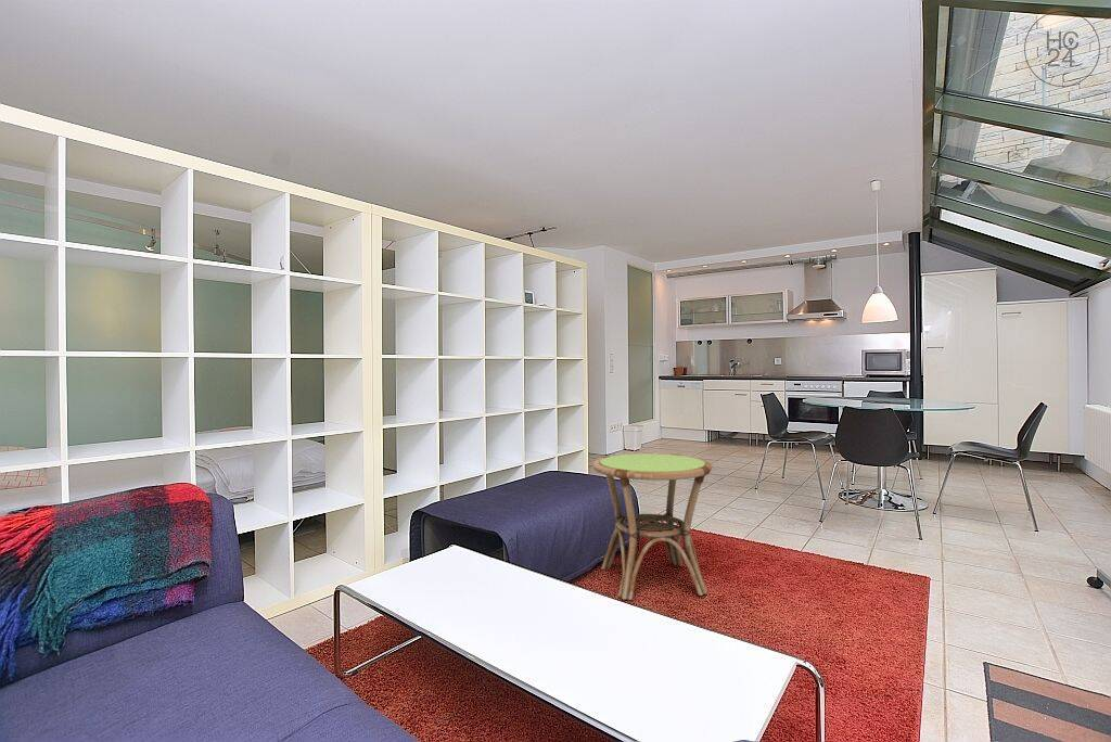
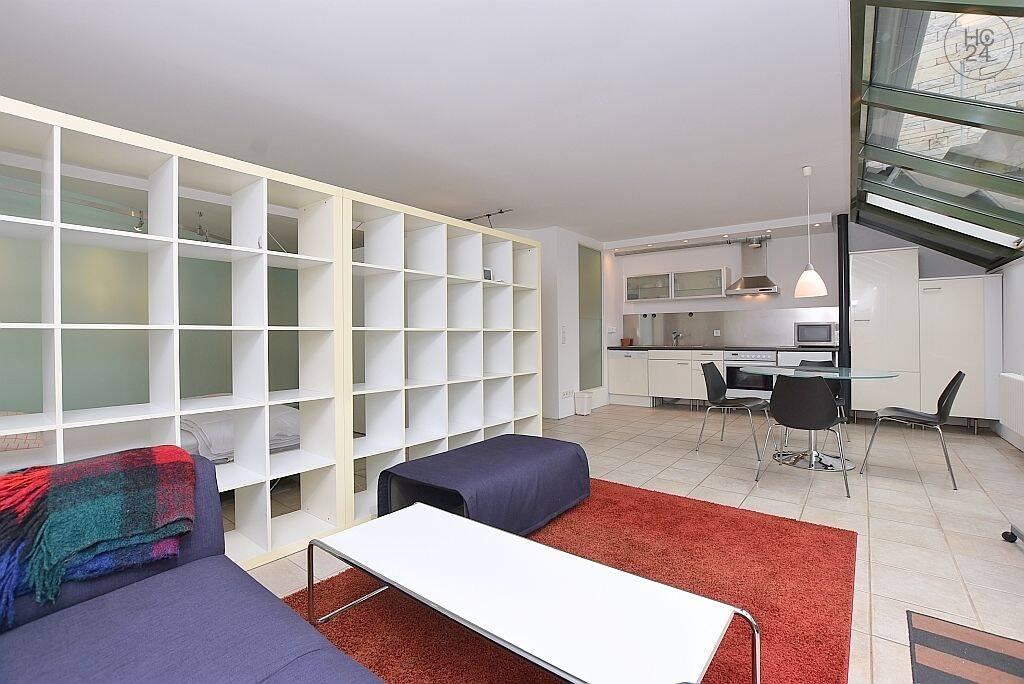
- side table (652, 521)
